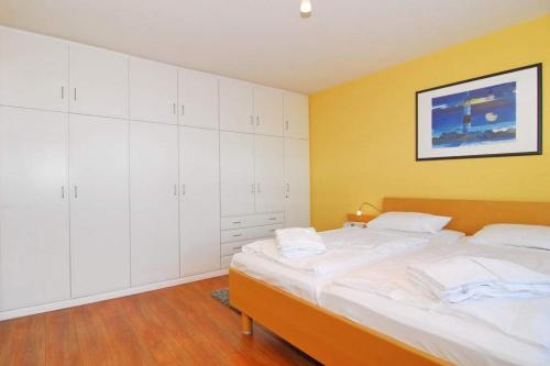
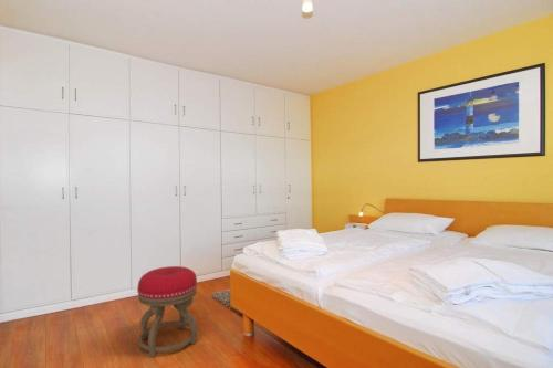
+ stool (168, 305)
